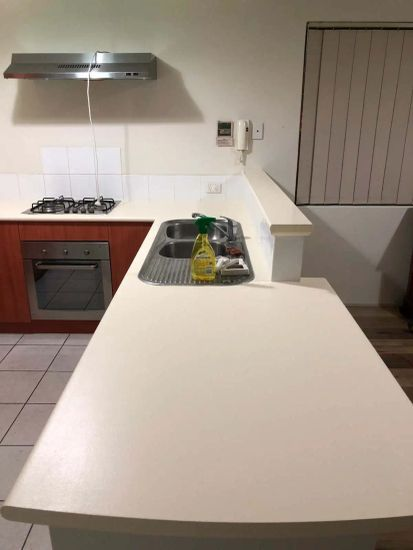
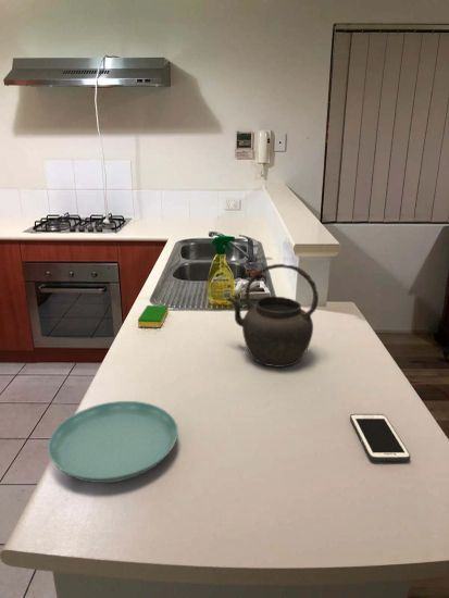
+ dish sponge (153, 315)
+ kettle (270, 311)
+ saucer (114, 440)
+ cell phone (377, 436)
